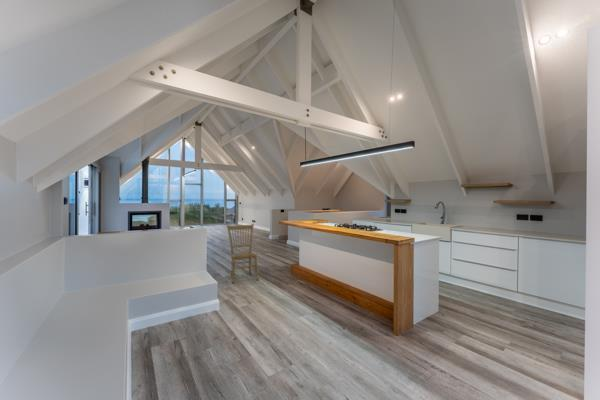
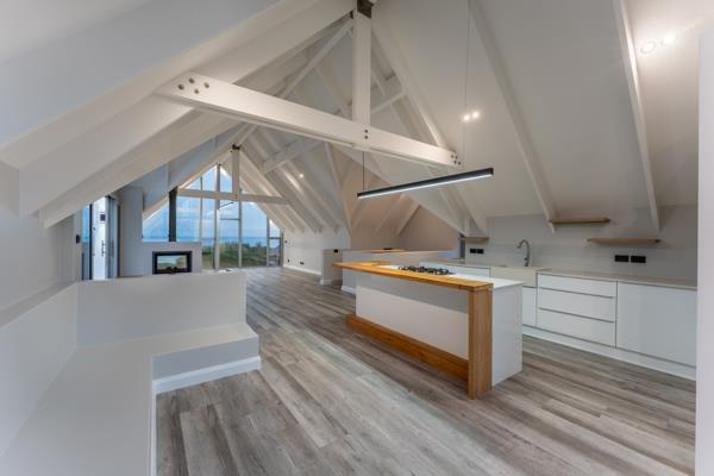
- dining chair (242, 252)
